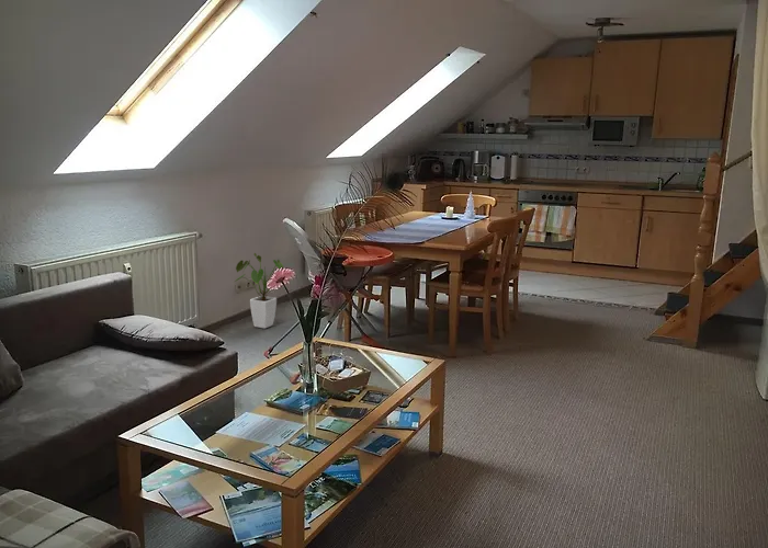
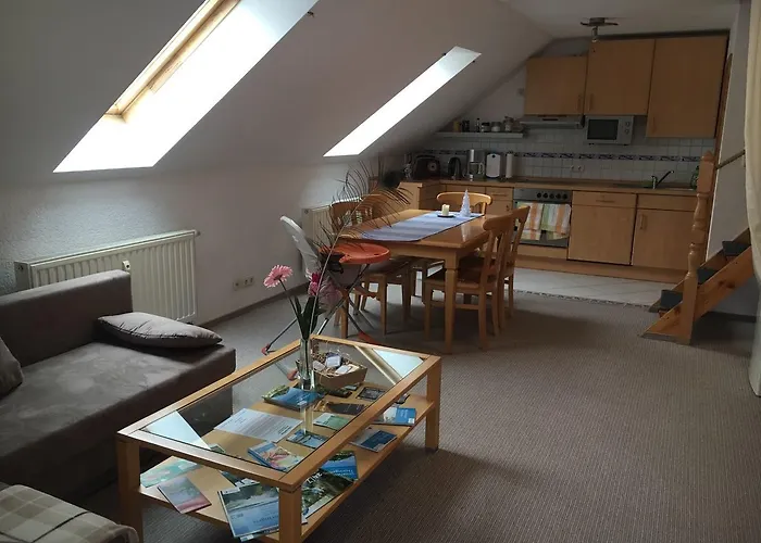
- house plant (264, 290)
